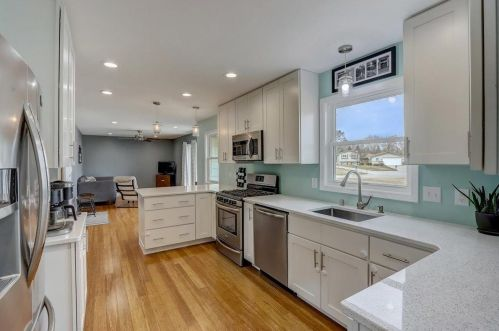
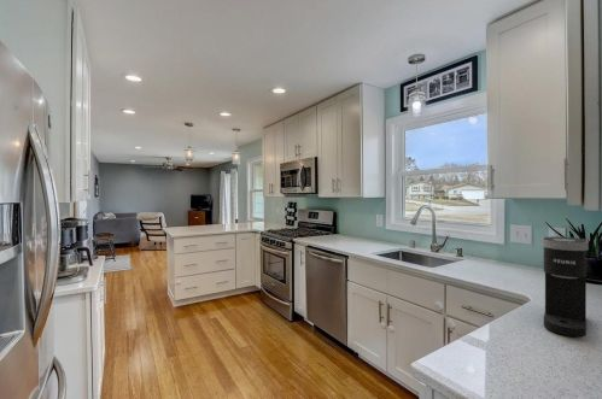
+ coffee maker (565, 280)
